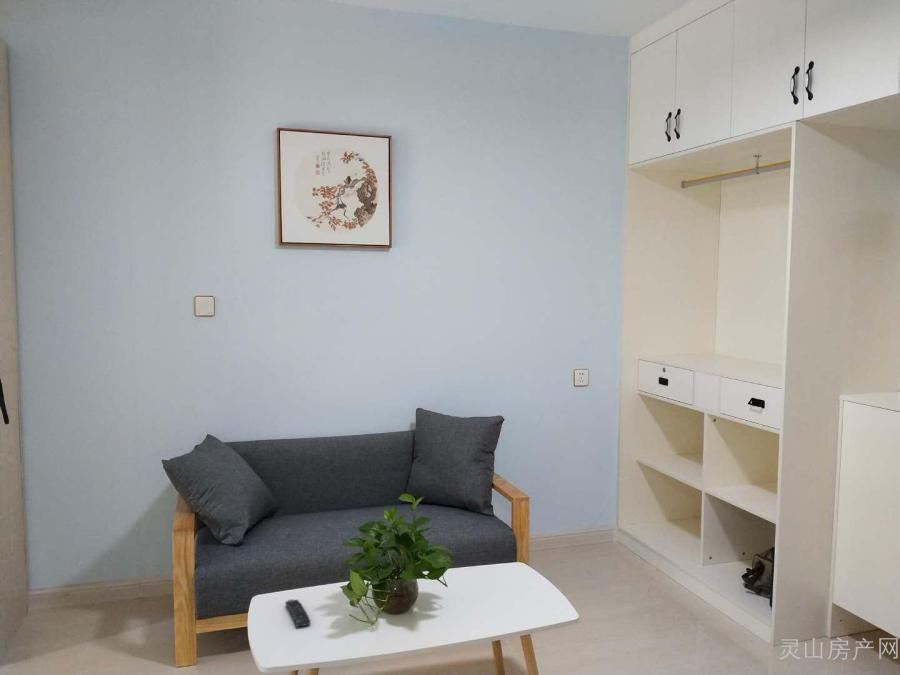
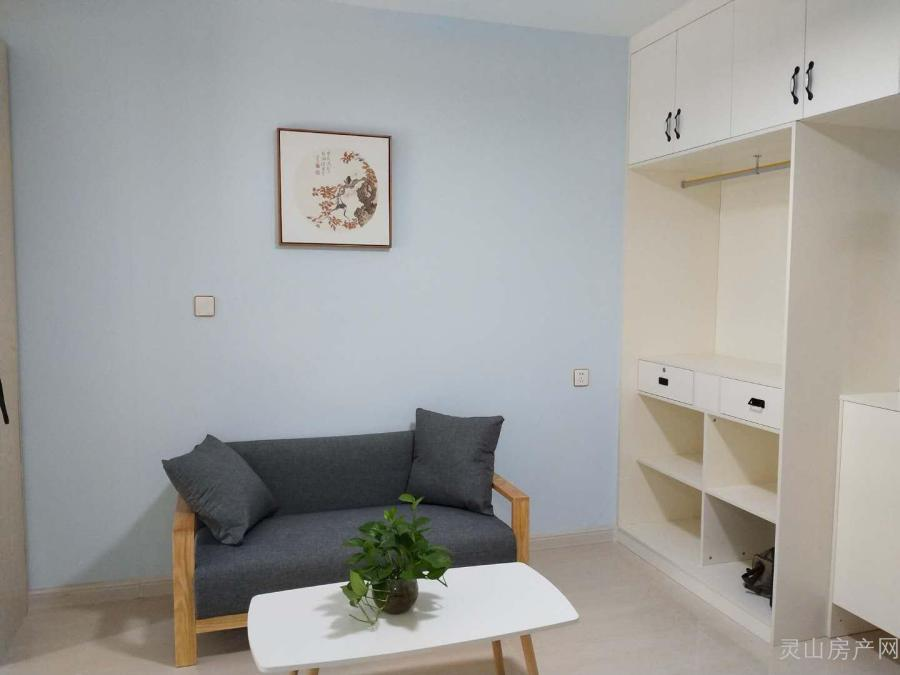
- remote control (296, 611)
